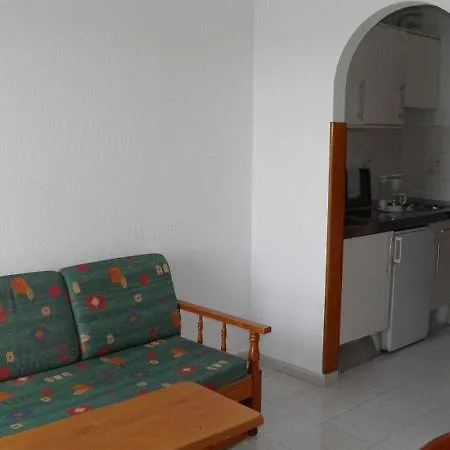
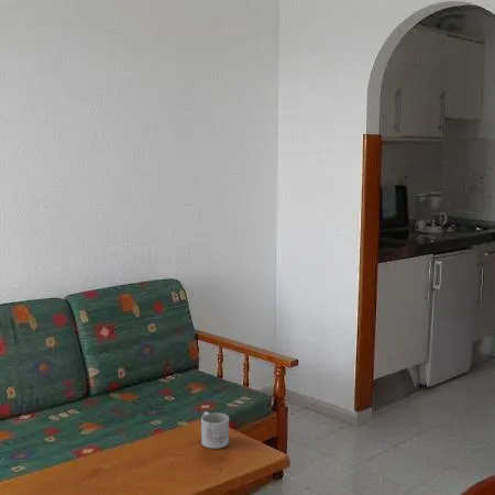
+ mug (212, 428)
